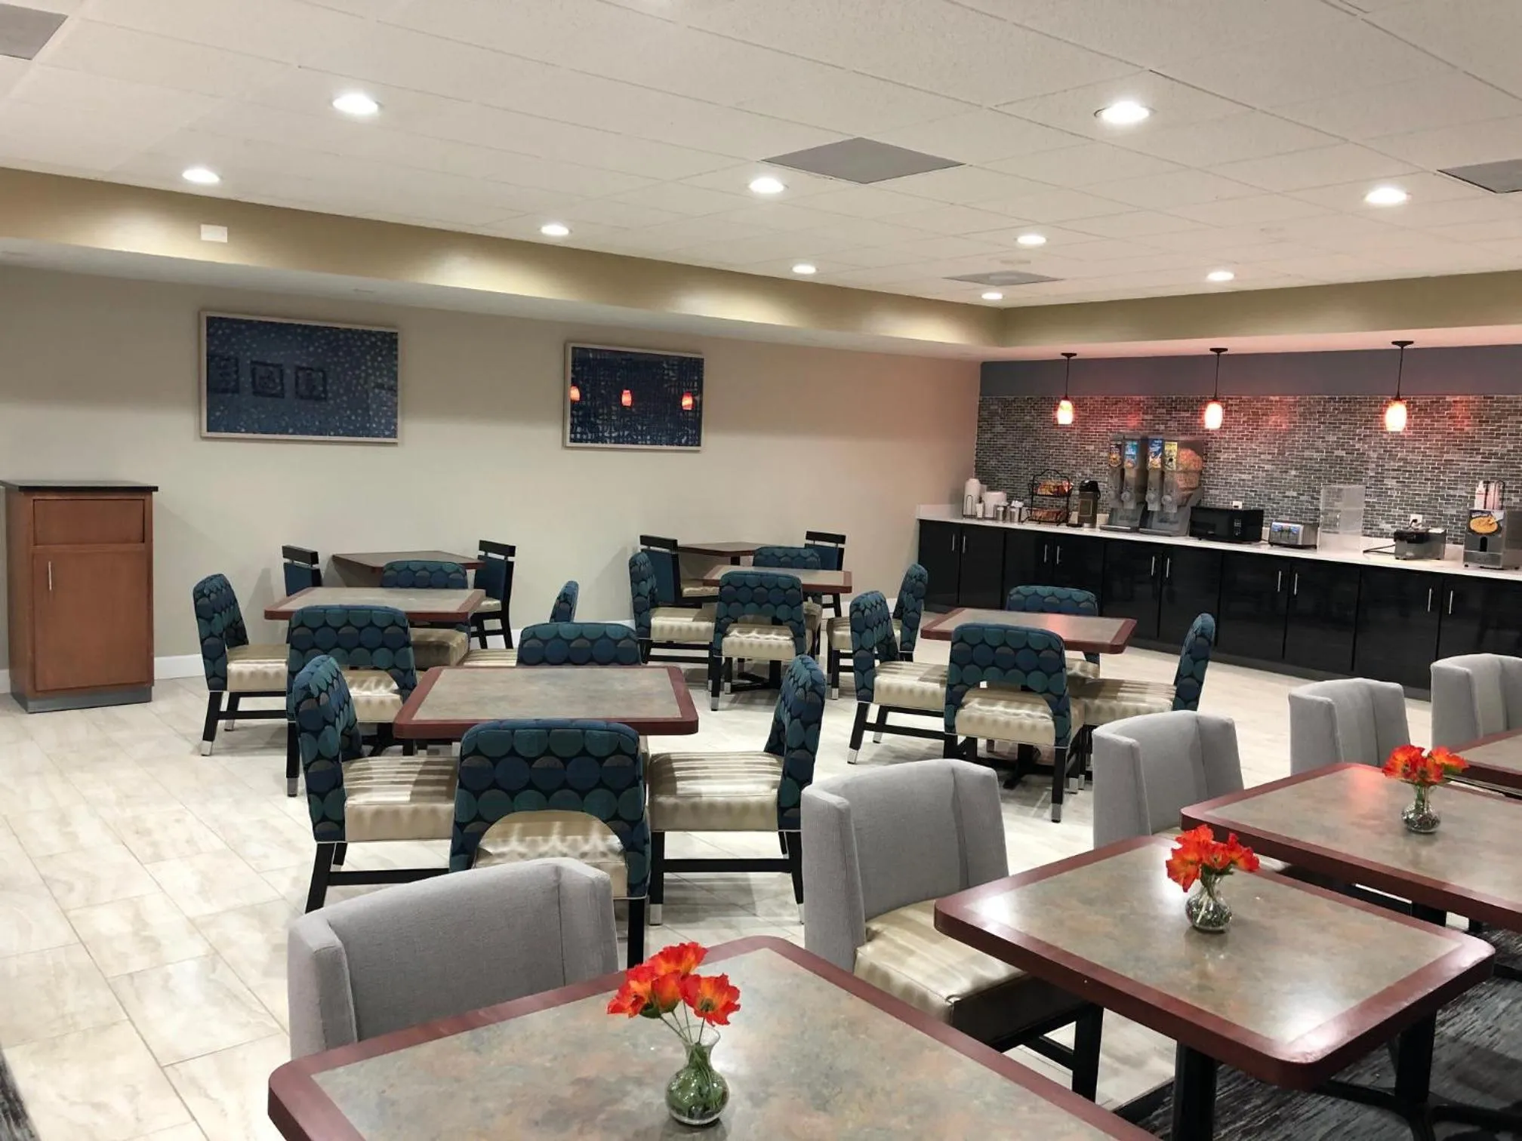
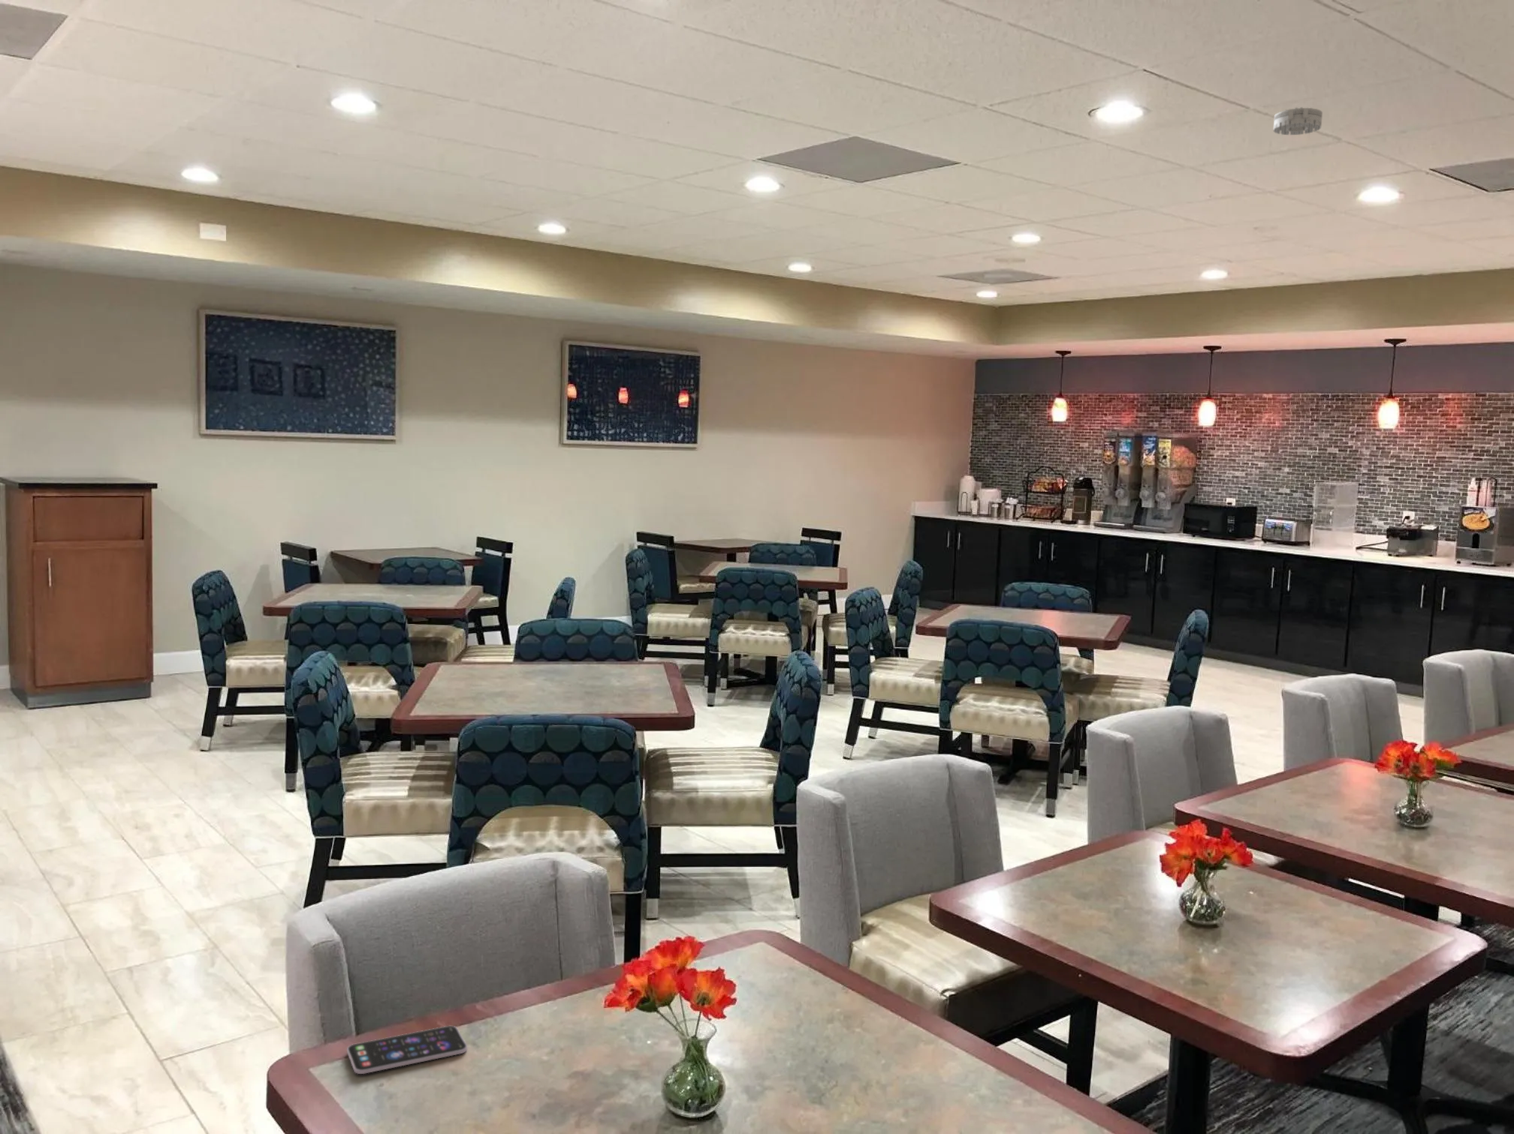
+ smartphone (407, 1048)
+ smoke detector (1298, 120)
